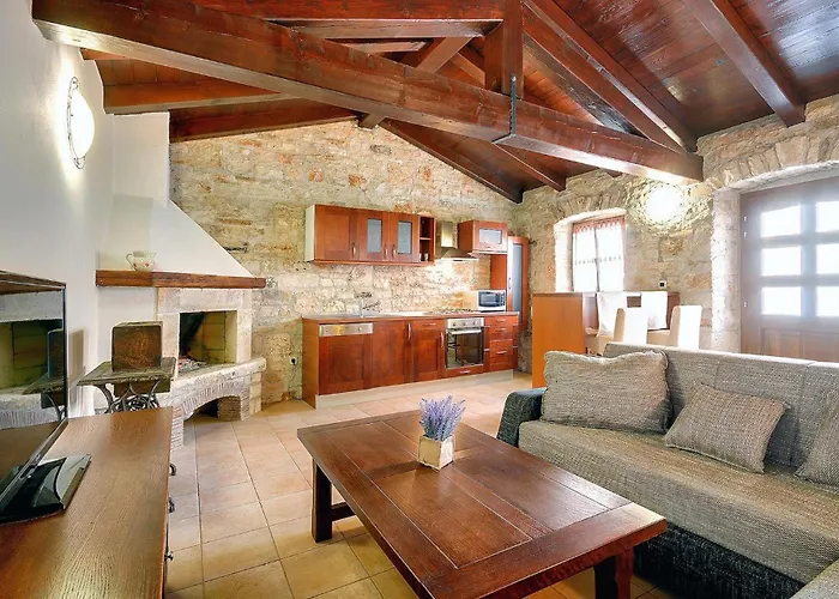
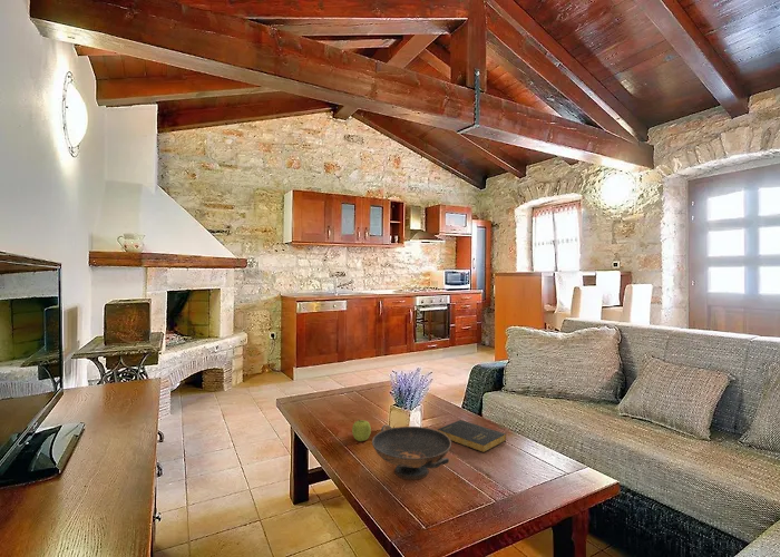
+ fruit (361, 429)
+ book (469, 433)
+ decorative bowl (411, 456)
